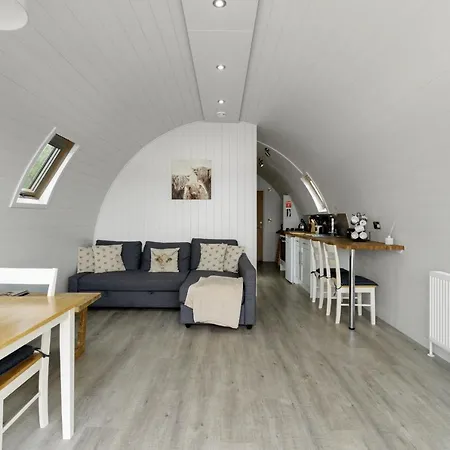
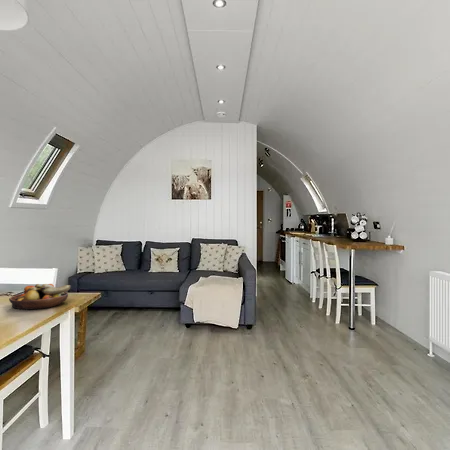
+ fruit bowl (40, 293)
